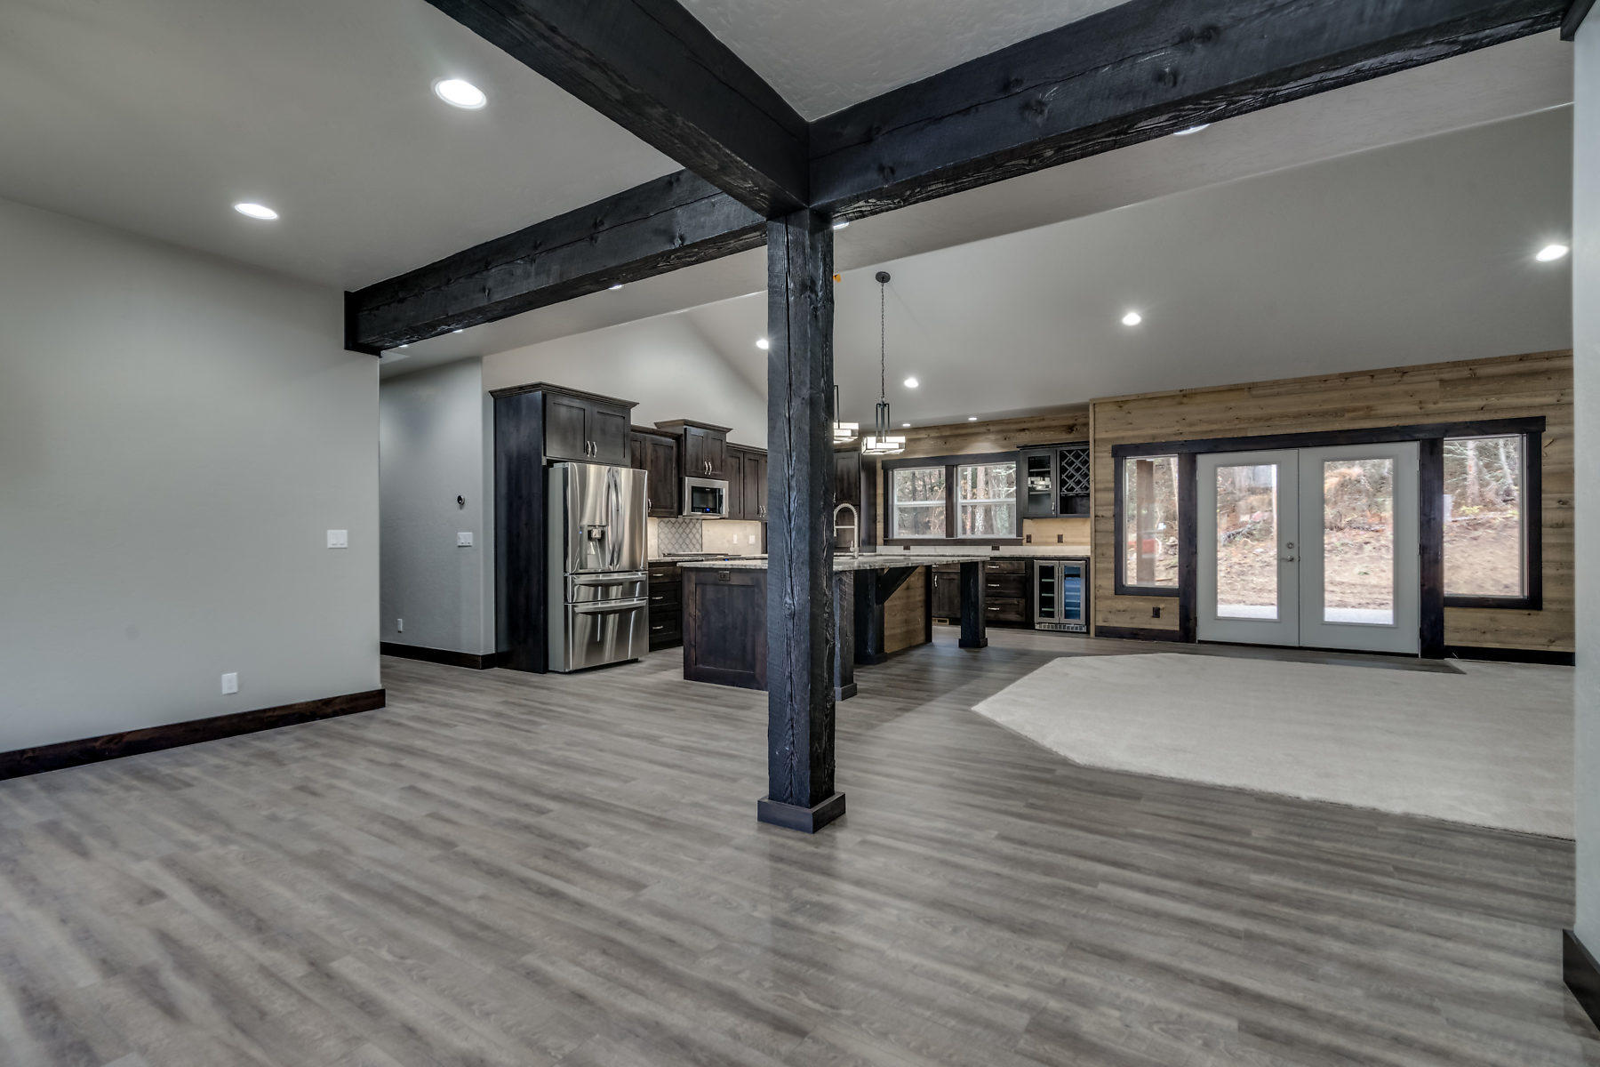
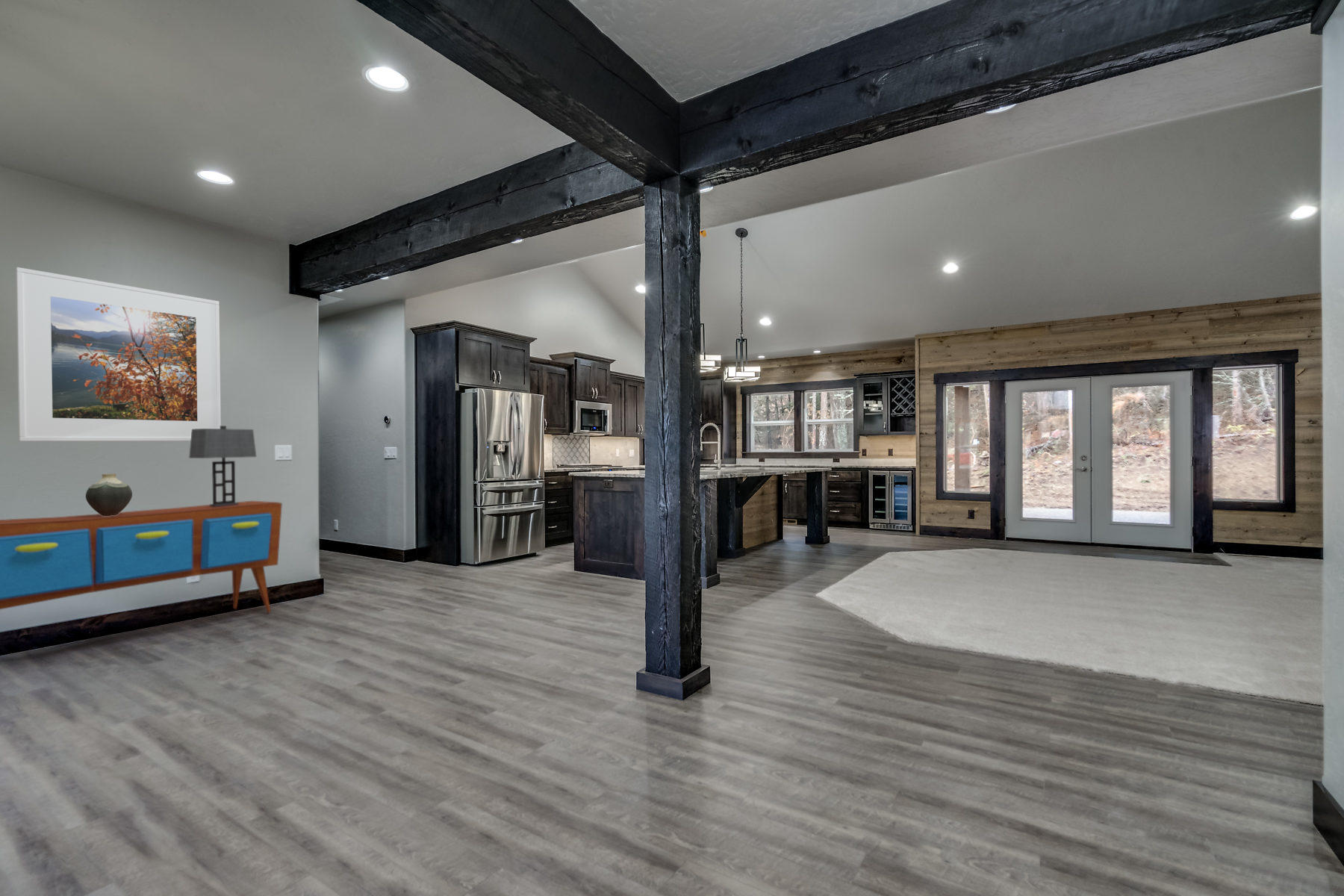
+ table lamp (223, 464)
+ vase (109, 492)
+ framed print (129, 364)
+ sideboard (136, 574)
